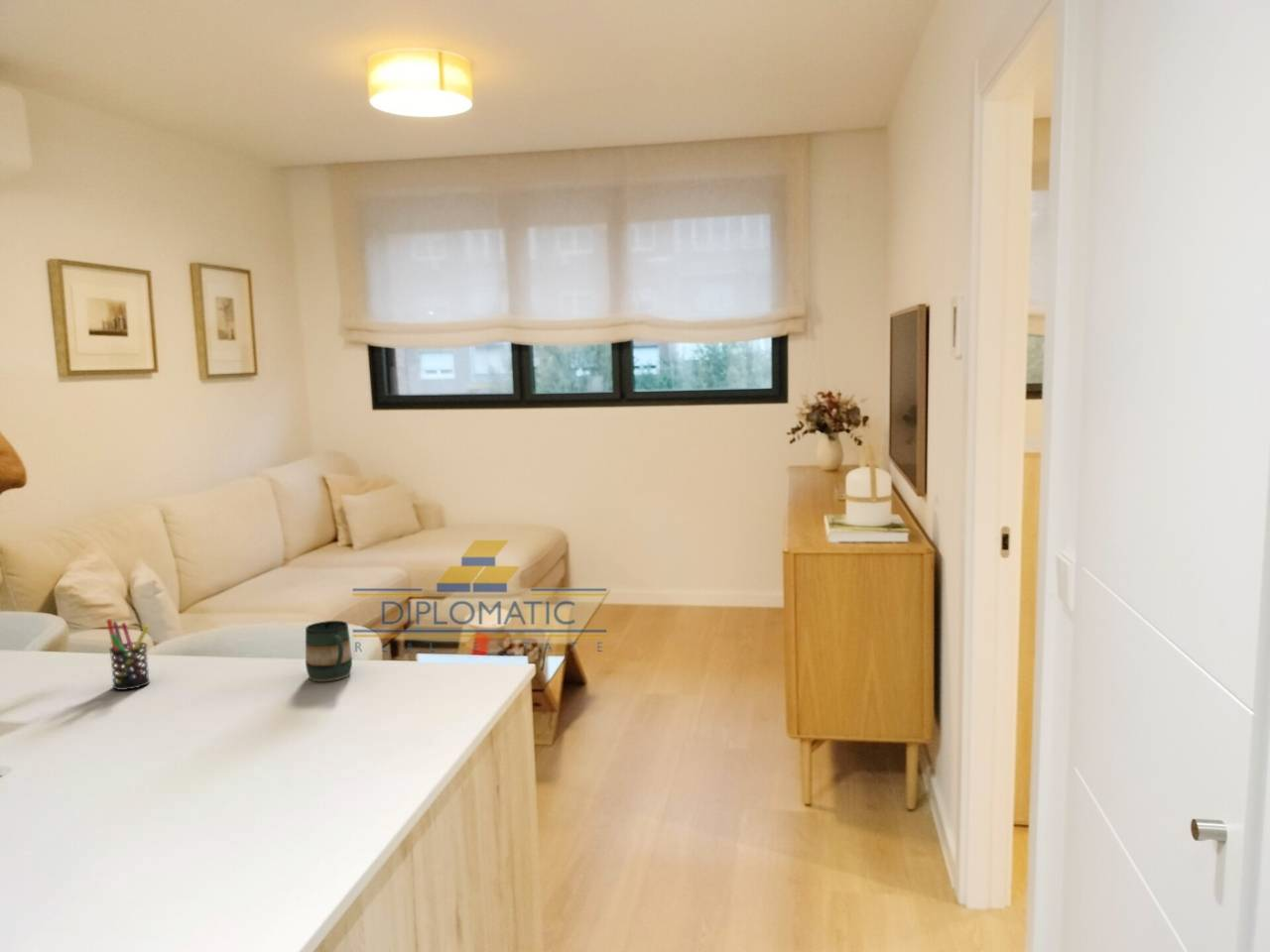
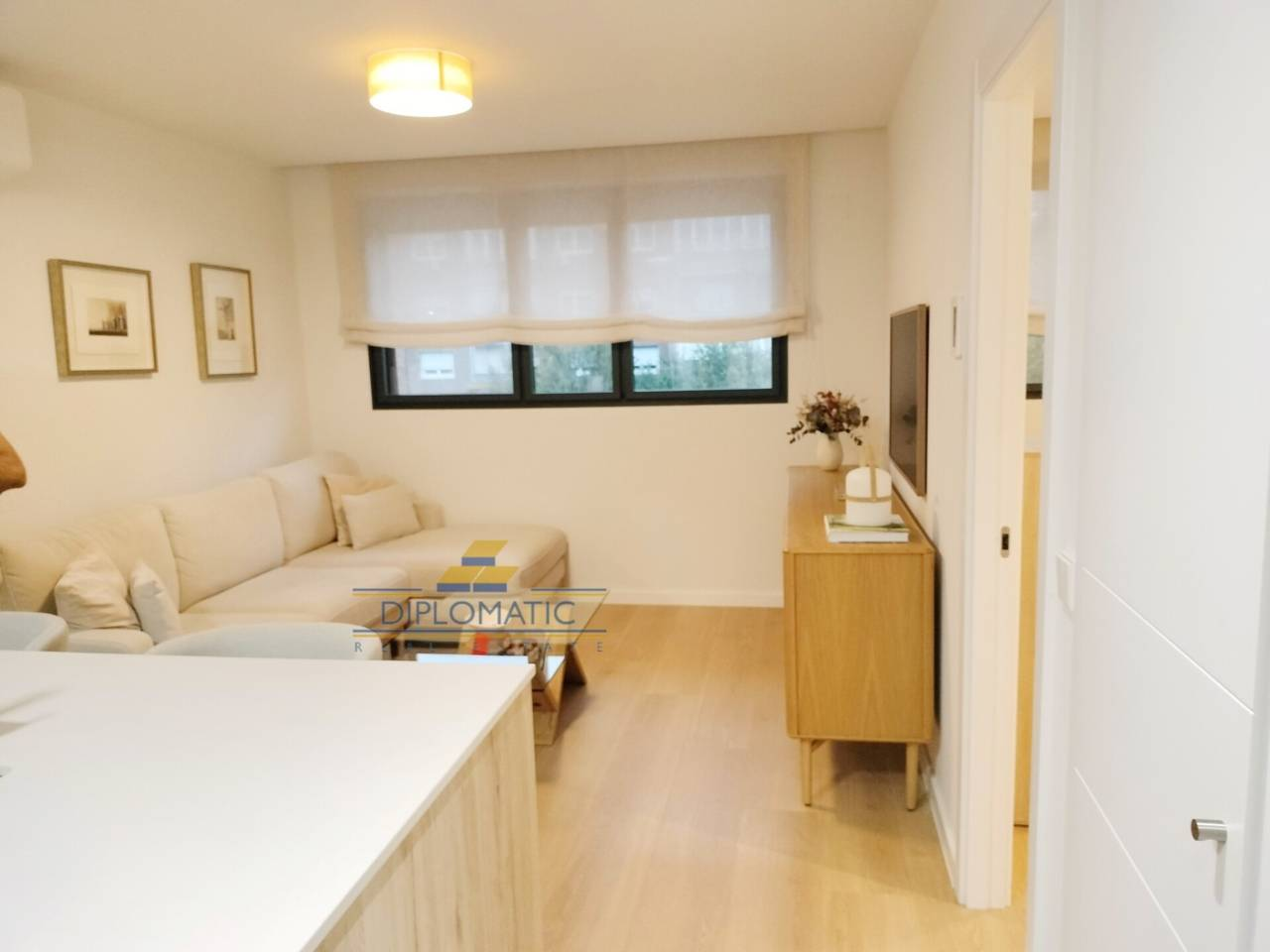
- pen holder (124, 653)
- mug (330, 653)
